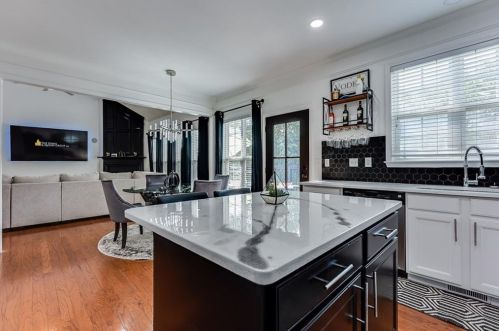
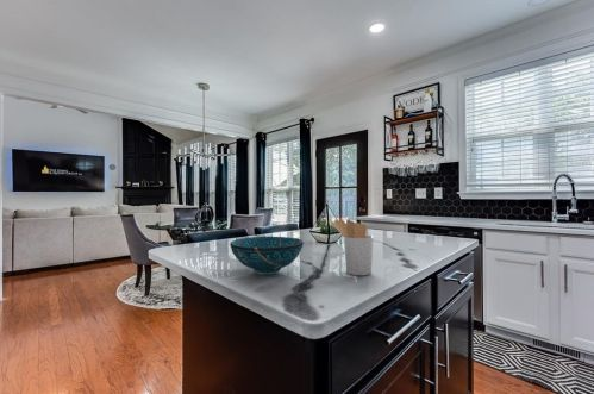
+ utensil holder (351, 244)
+ decorative bowl (267, 256)
